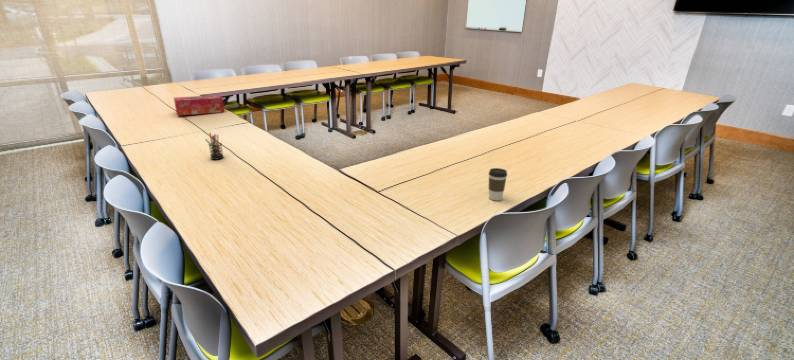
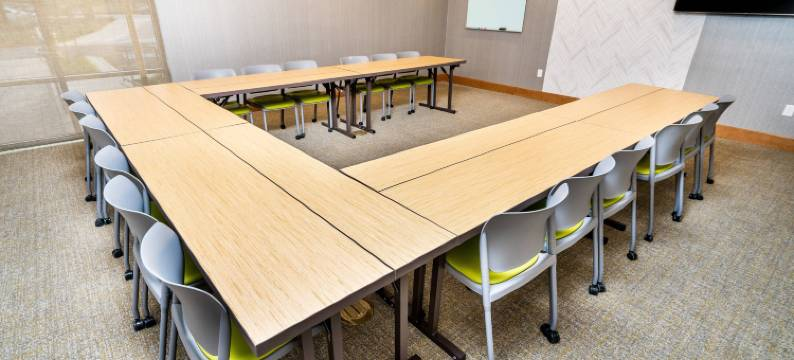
- coffee cup (496, 184)
- tissue box (199, 104)
- pen holder (213, 146)
